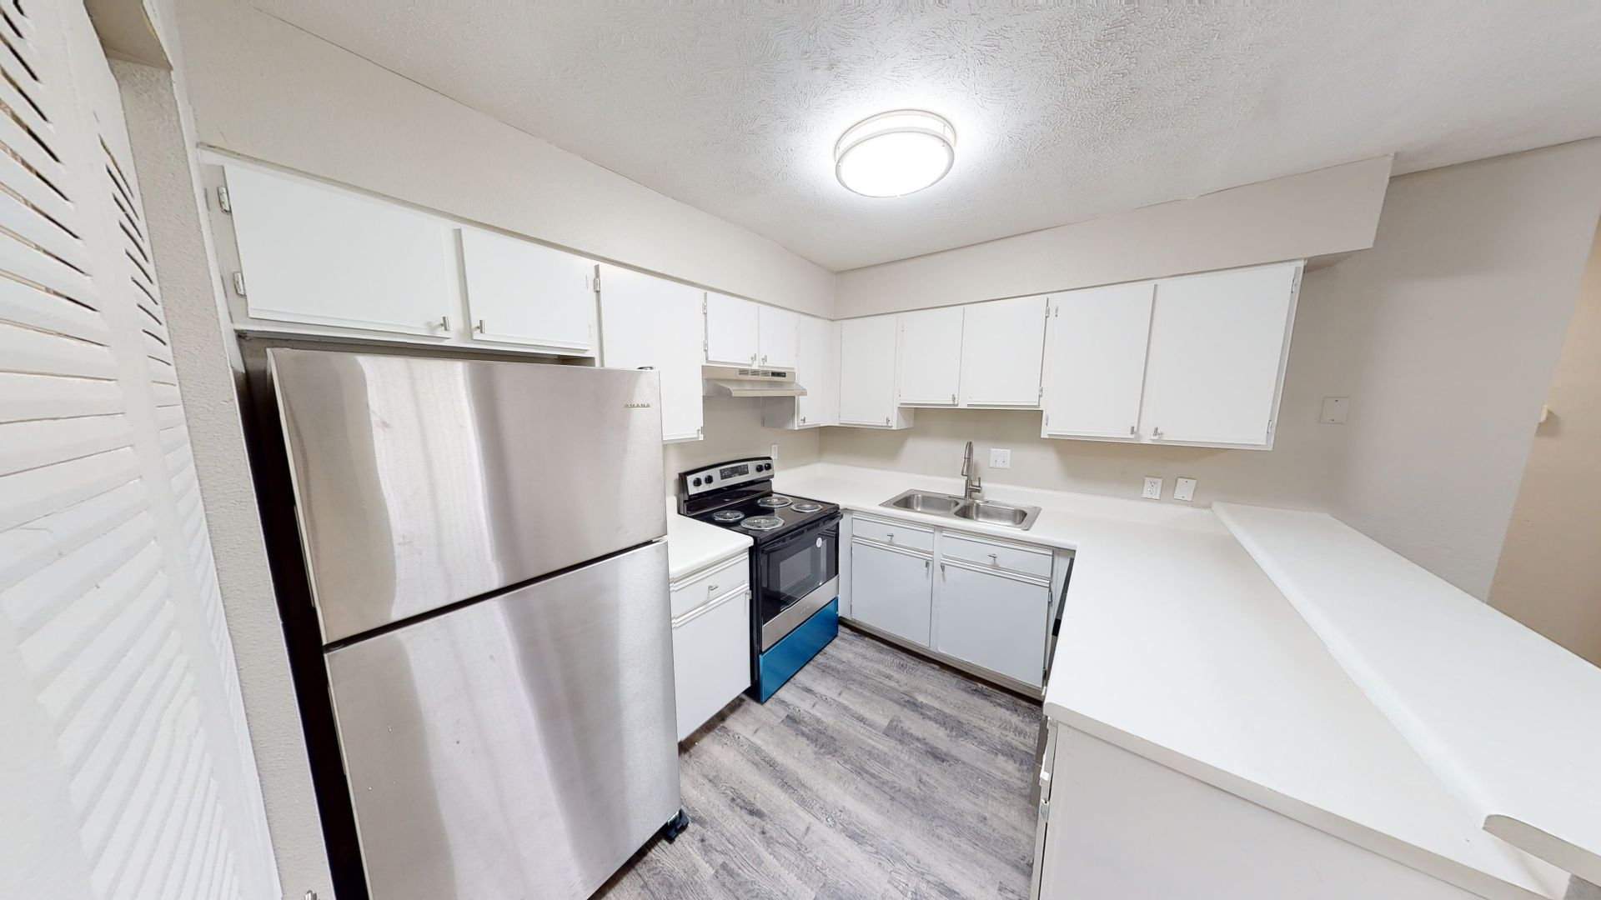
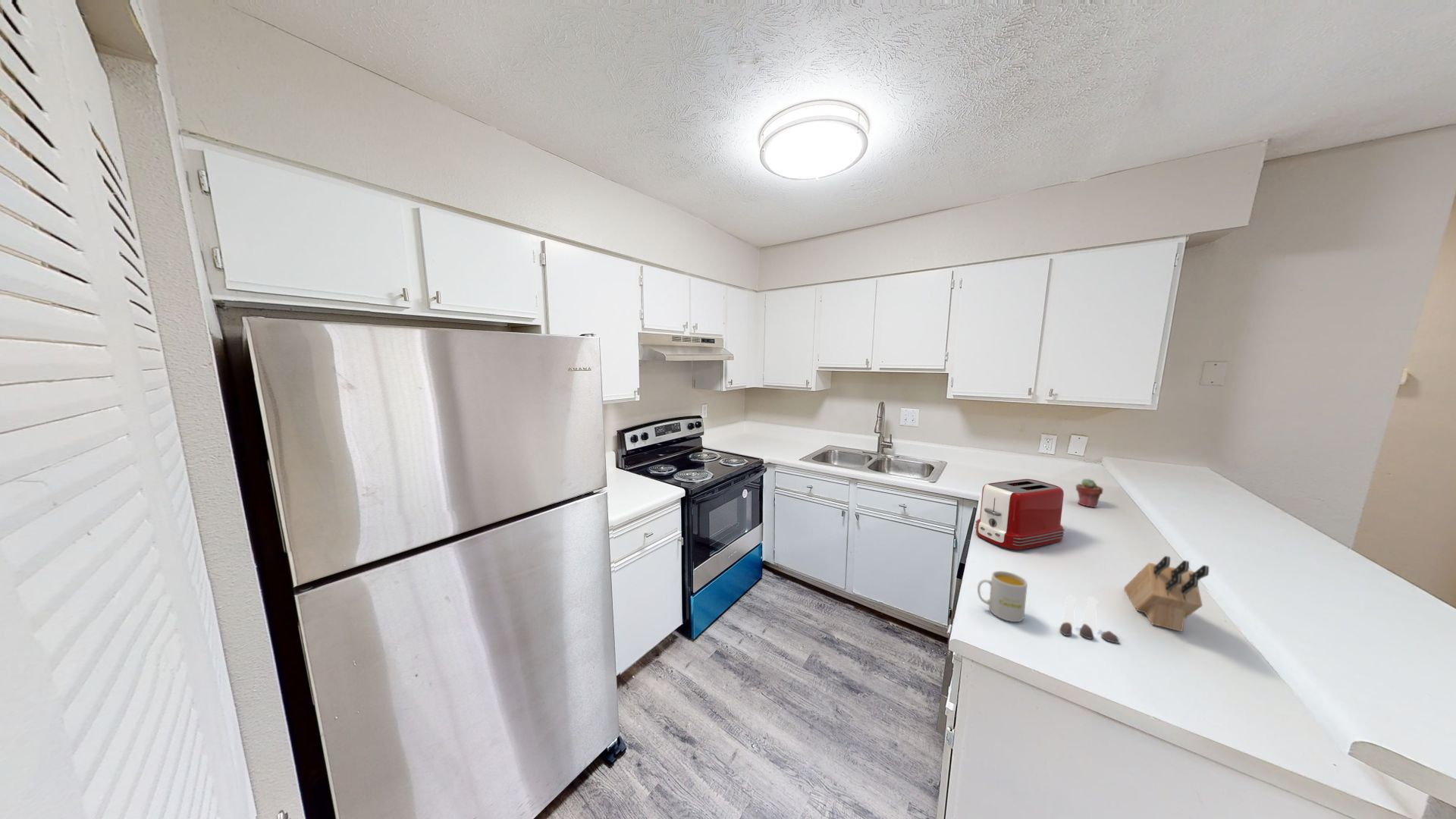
+ potted succulent (1088, 491)
+ mug (1000, 595)
+ knife block (1164, 581)
+ salt and pepper shaker set (1087, 616)
+ toaster (1020, 510)
